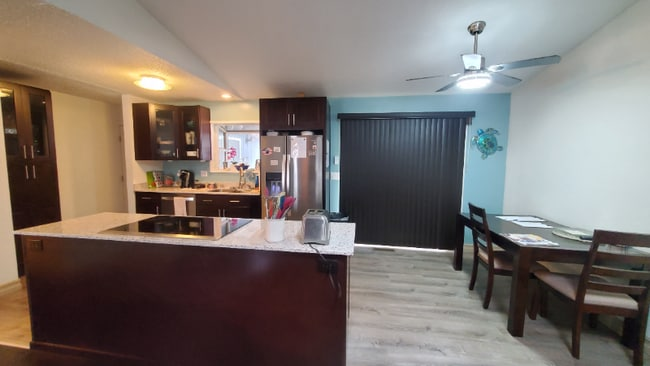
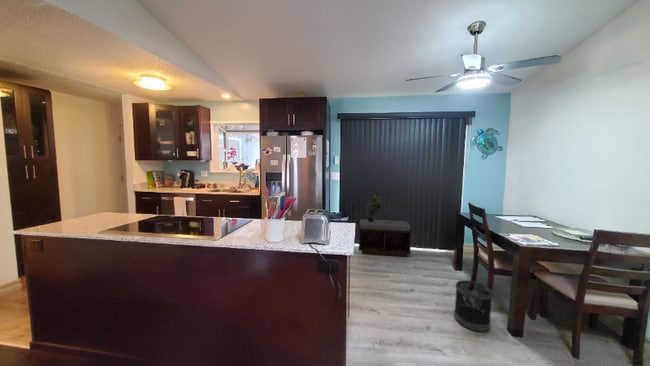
+ bench (383, 236)
+ potted plant (374, 208)
+ wastebasket (472, 304)
